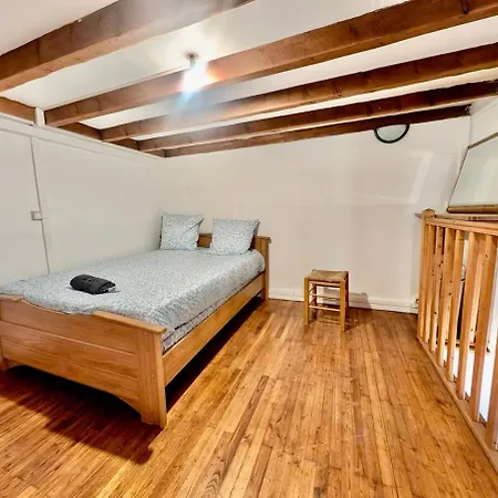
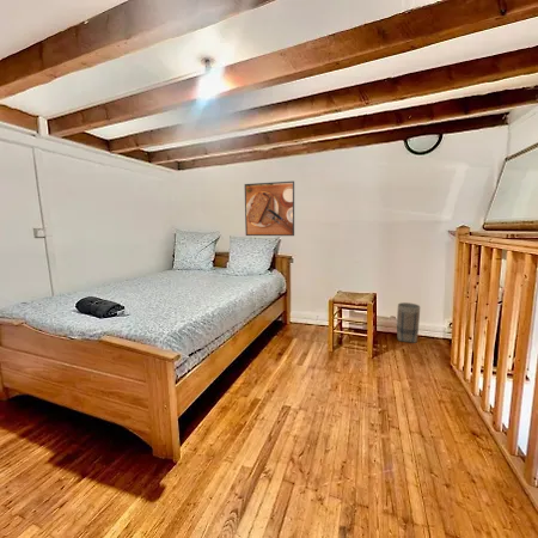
+ basket (408, 322)
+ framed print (269, 209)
